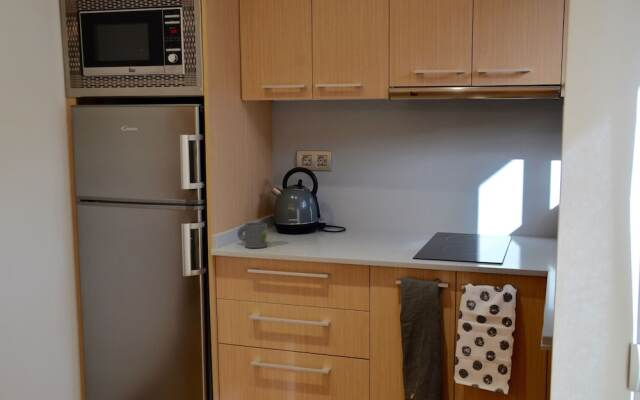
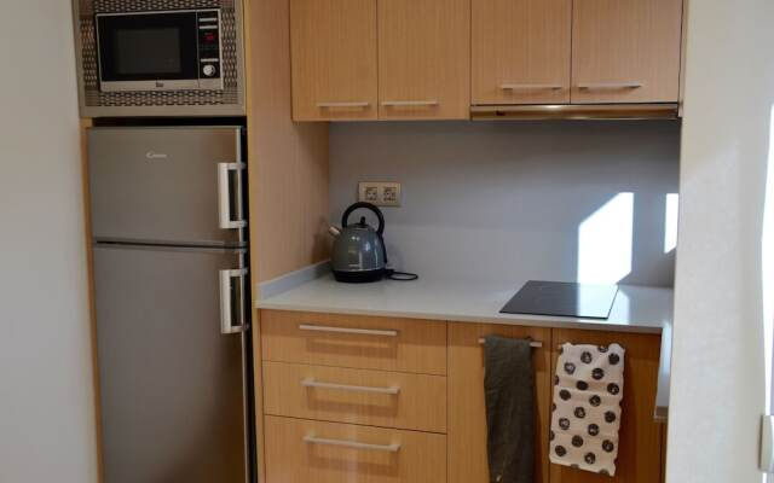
- mug (252, 234)
